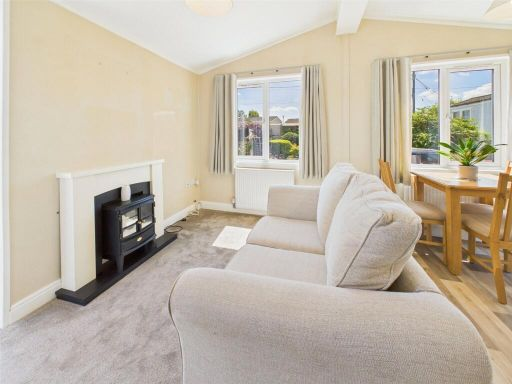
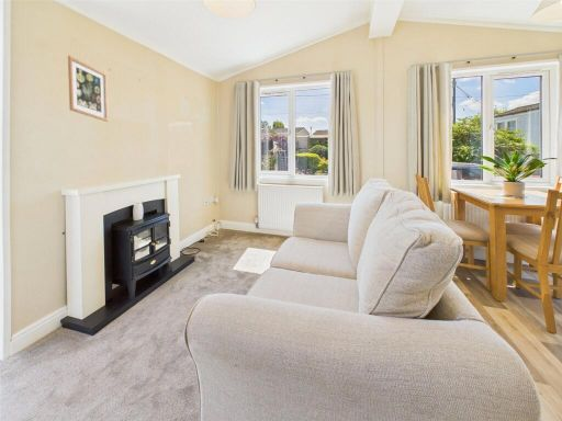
+ wall art (89, 90)
